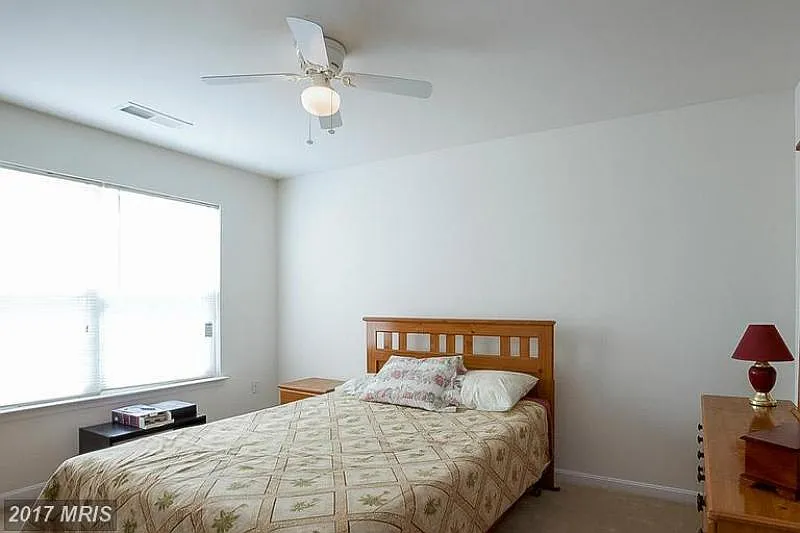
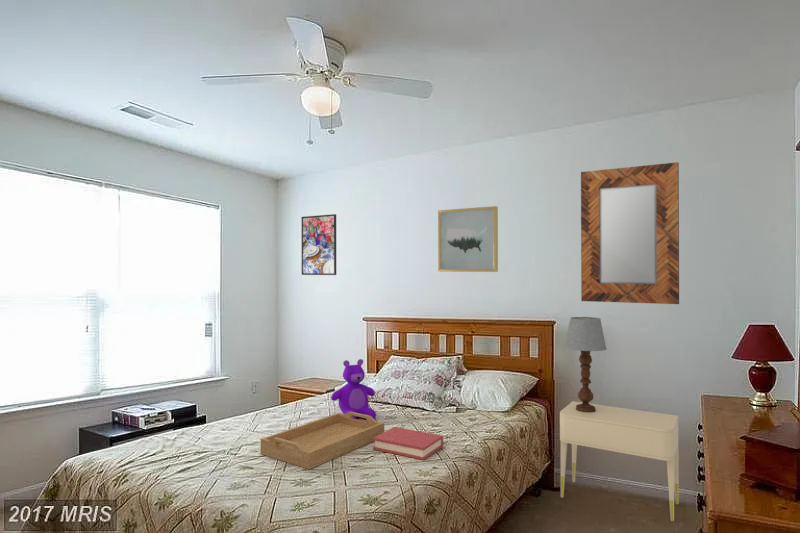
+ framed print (318, 245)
+ hardback book (408, 442)
+ home mirror (627, 235)
+ serving tray (325, 435)
+ wall art (467, 240)
+ table lamp (585, 363)
+ teddy bear (356, 389)
+ nightstand (620, 452)
